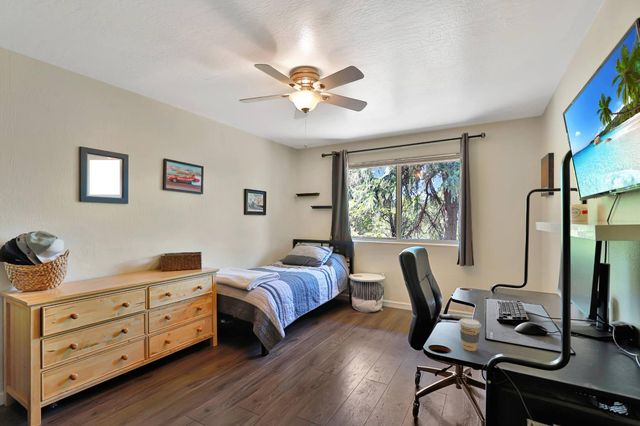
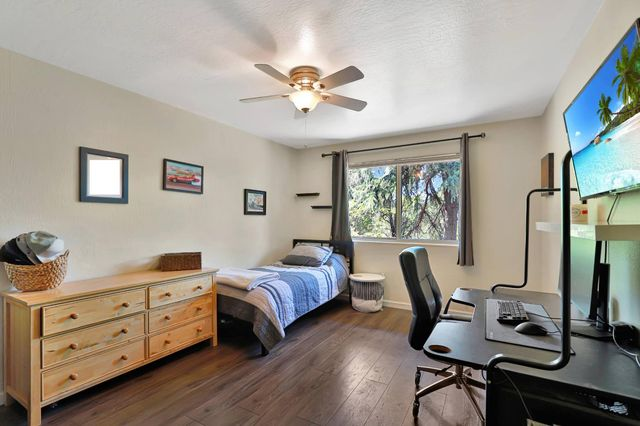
- coffee cup (469, 334)
